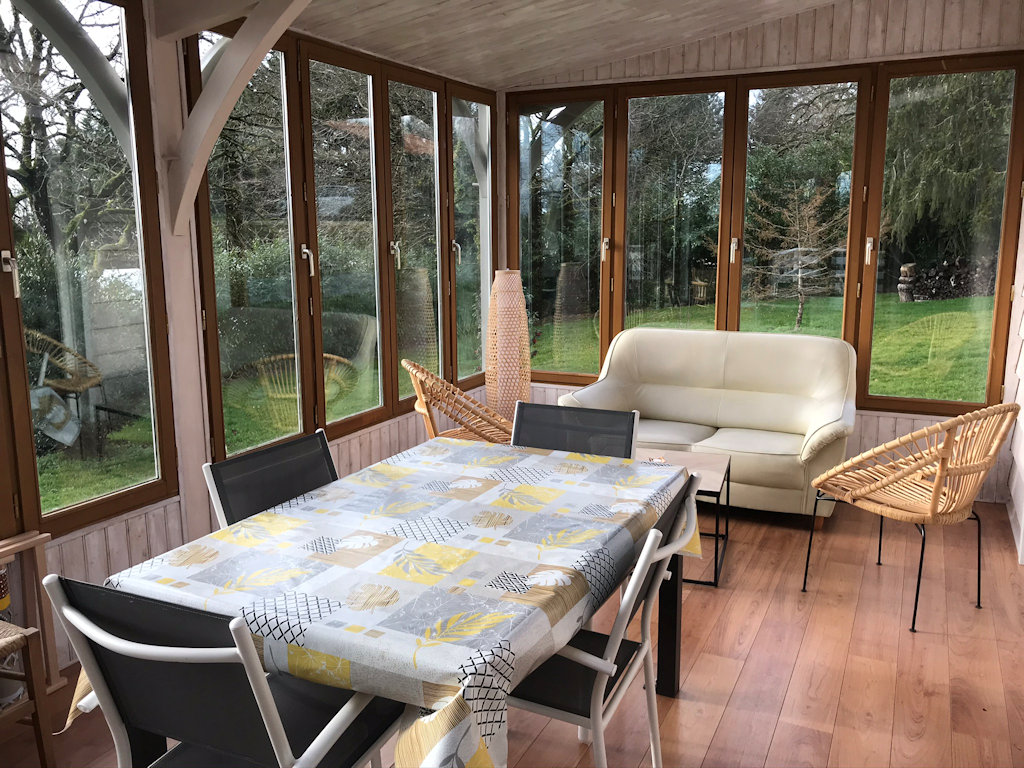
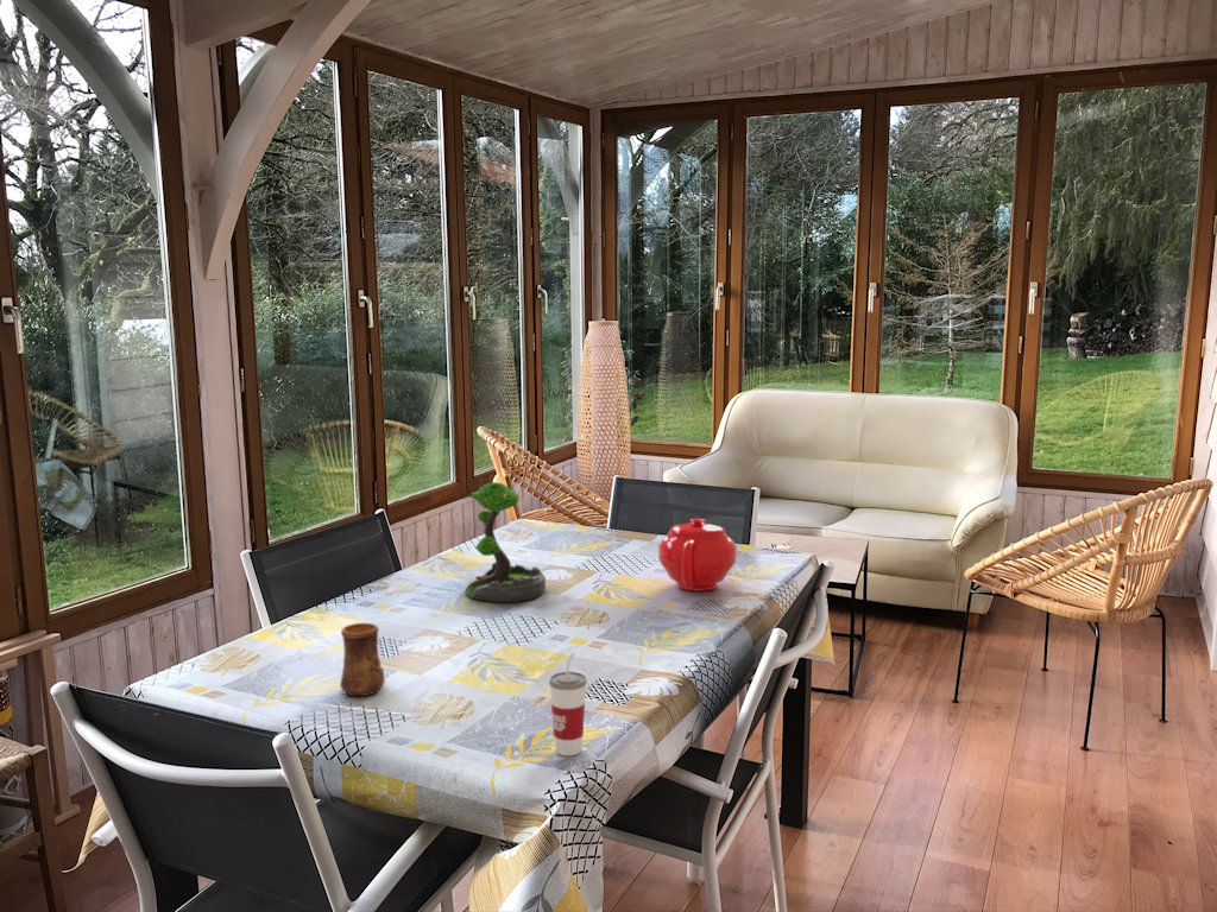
+ plant (496, 540)
+ cup (568, 702)
+ teapot (696, 551)
+ cup (361, 659)
